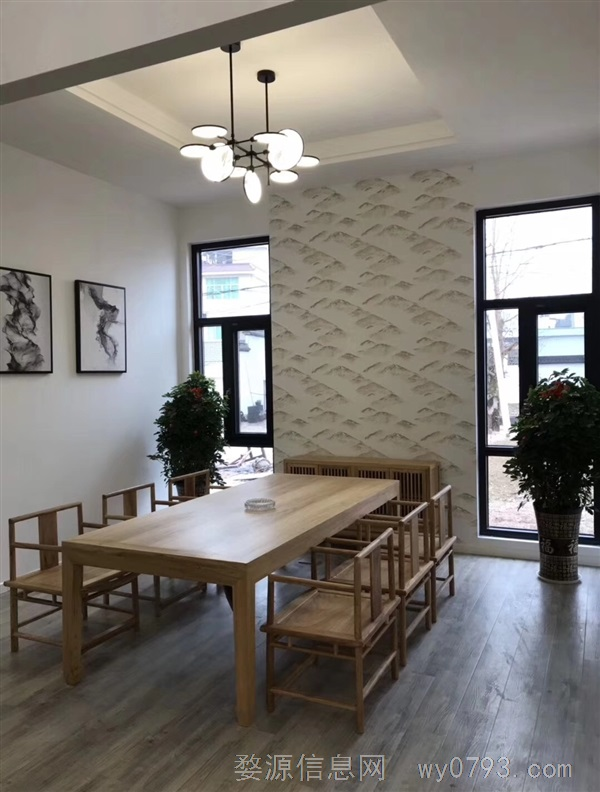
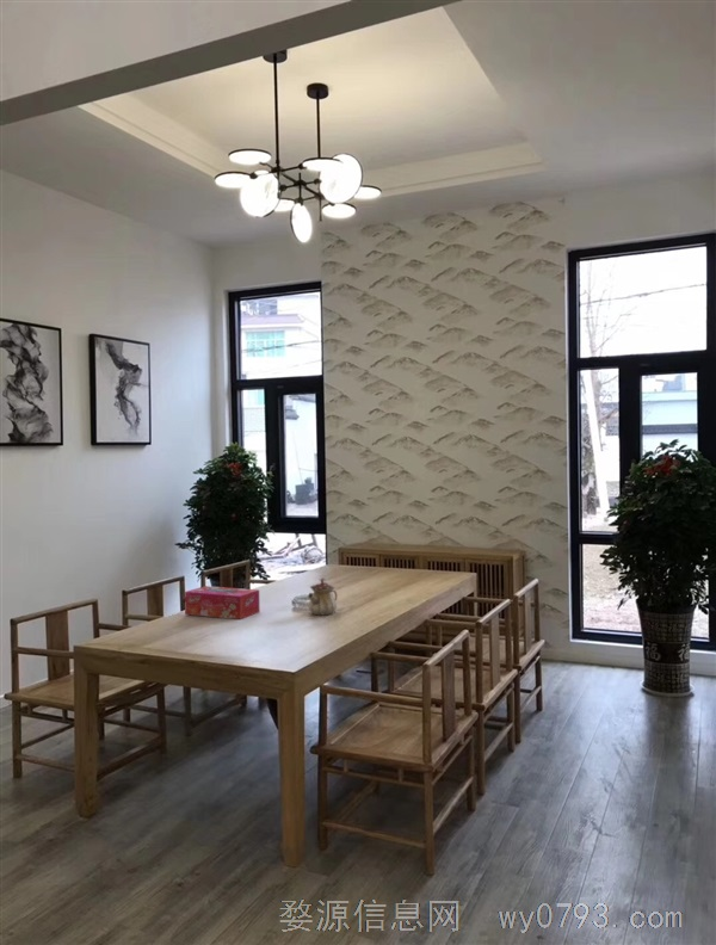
+ teapot (323, 594)
+ tissue box (222, 601)
